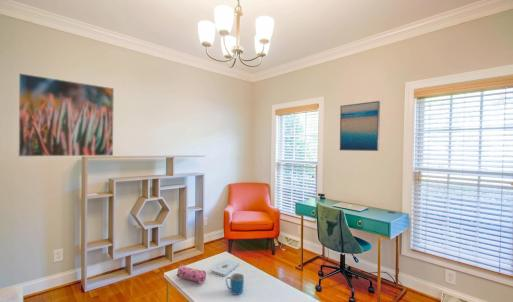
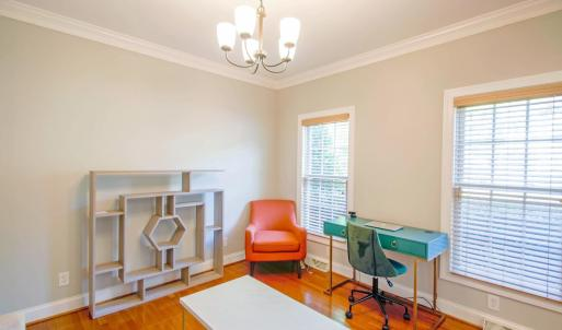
- mug (234, 283)
- pencil case (191, 274)
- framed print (70, 118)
- wall art (358, 127)
- notepad (225, 267)
